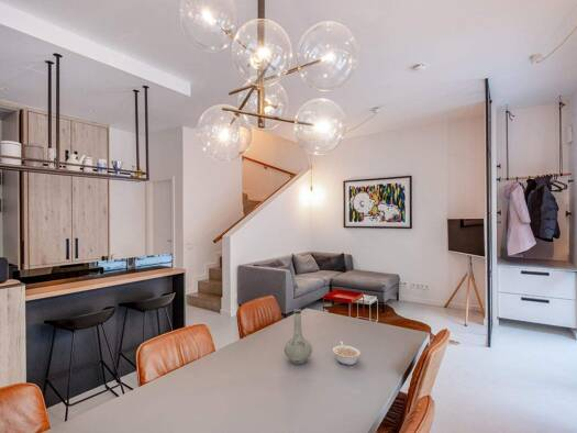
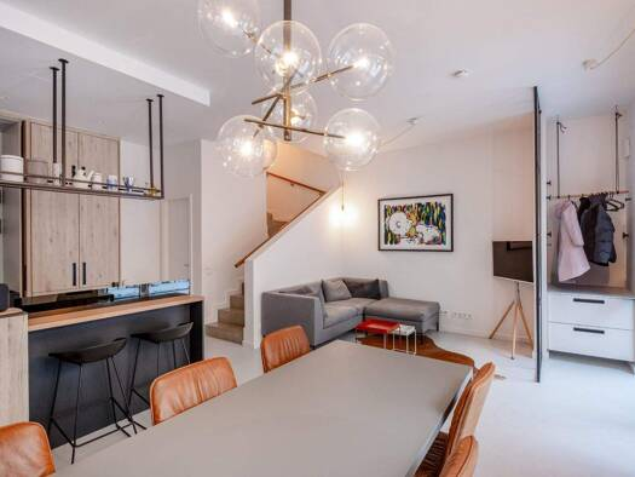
- legume (345, 354)
- vase (298, 335)
